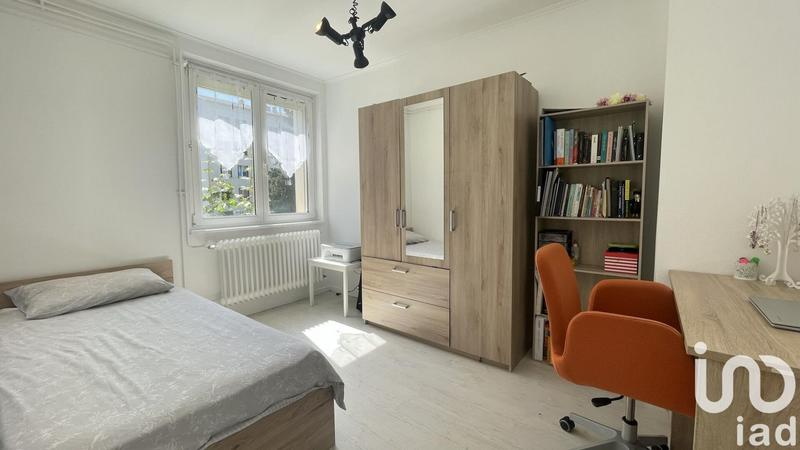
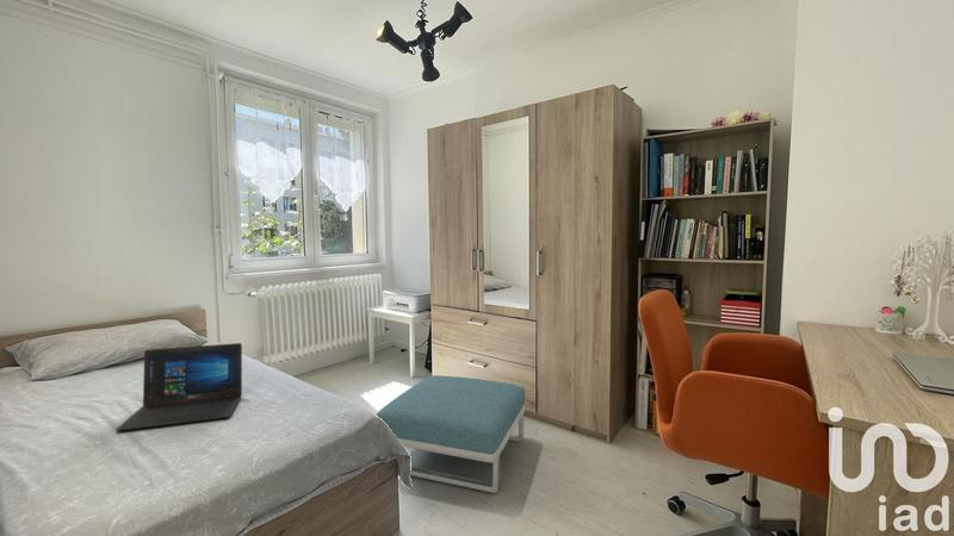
+ footstool (456, 422)
+ laptop (185, 382)
